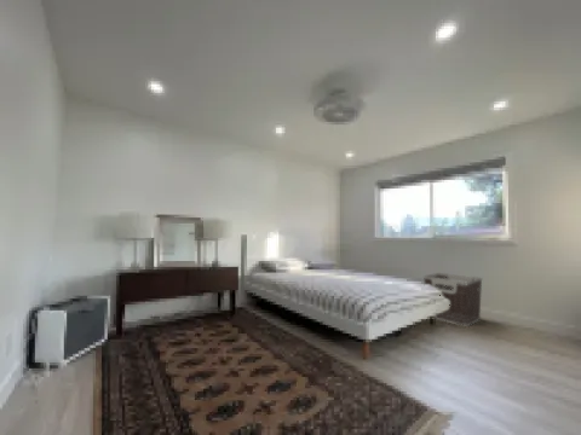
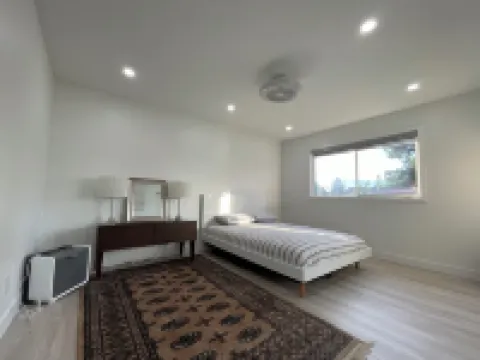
- clothes hamper (453, 297)
